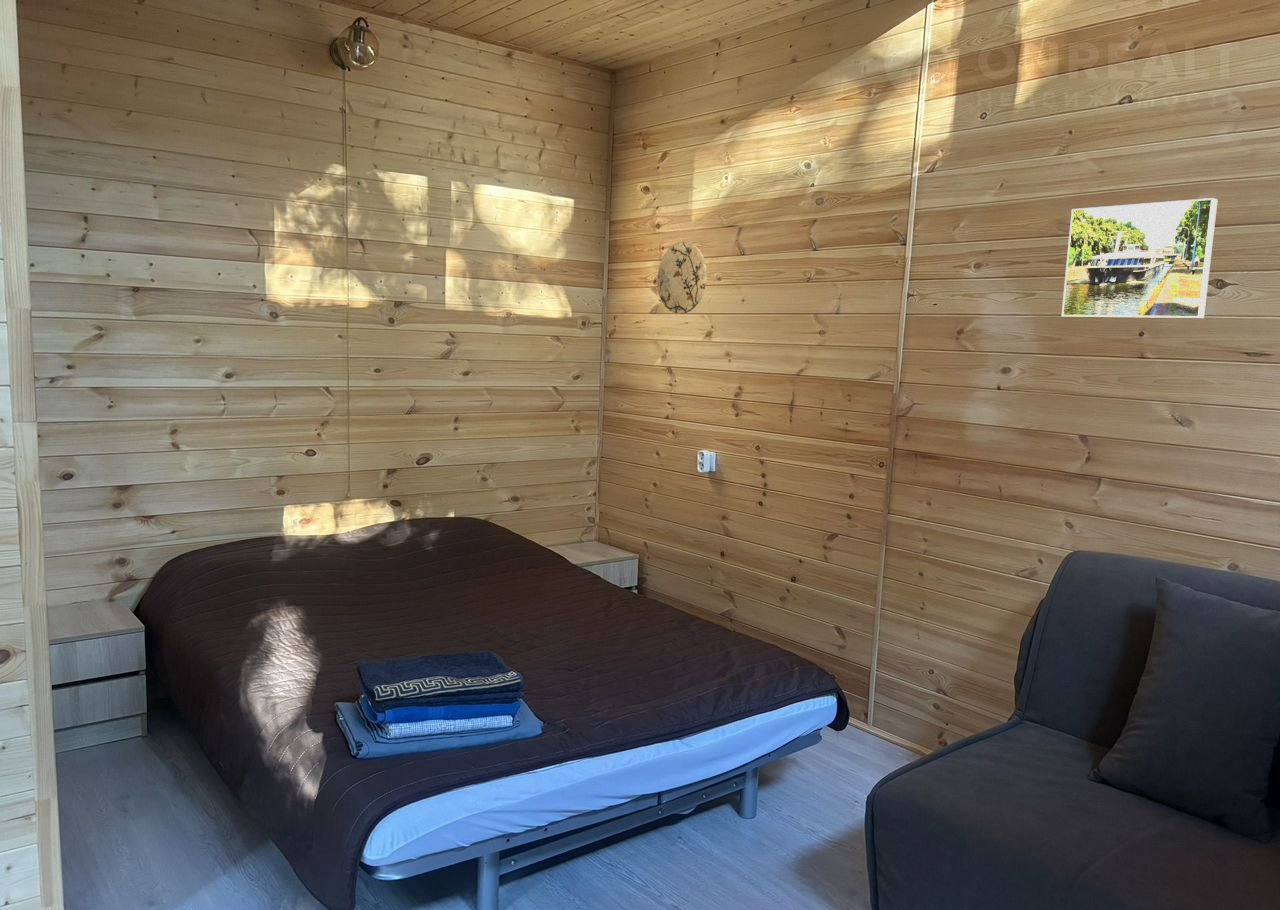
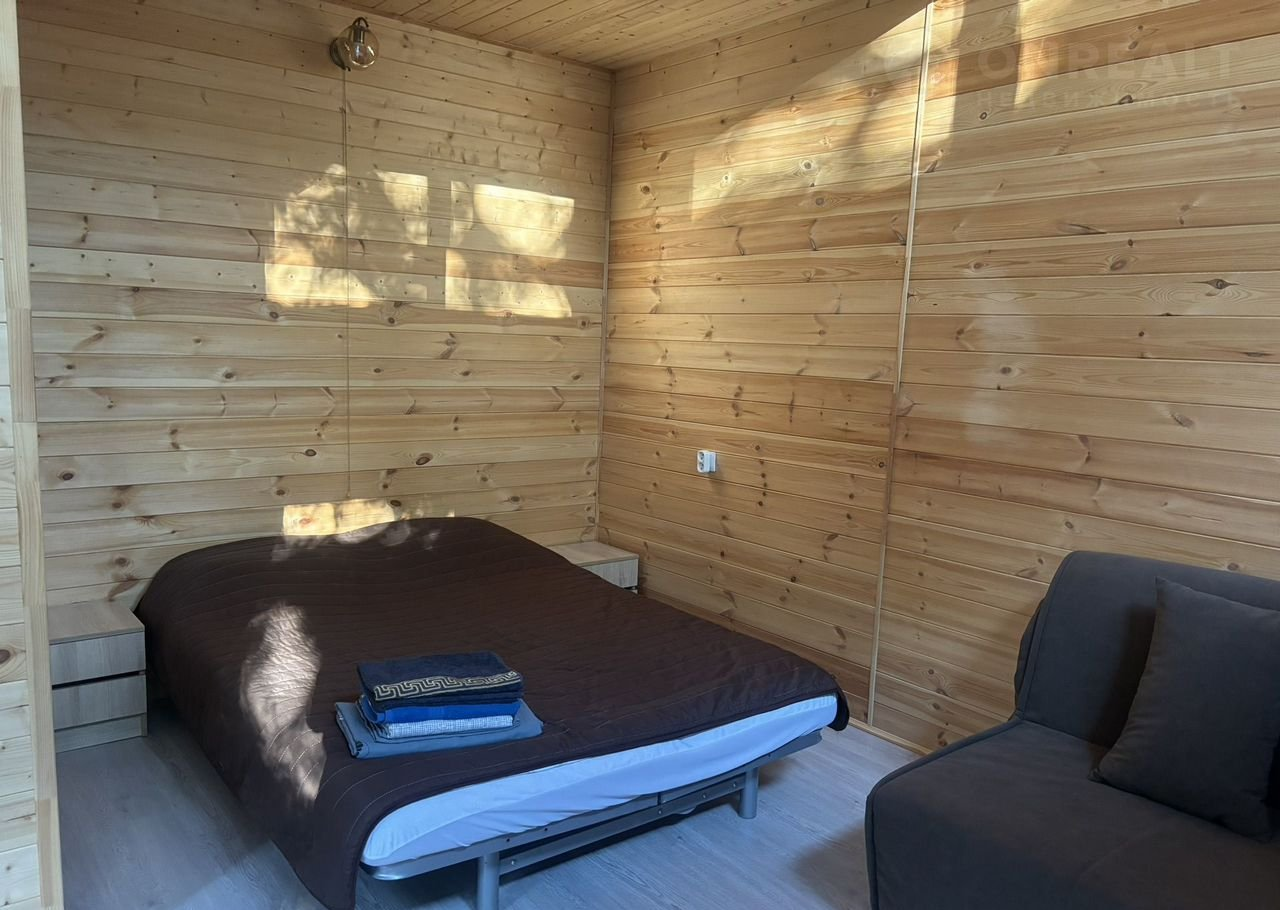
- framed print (1134, 261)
- decorative plate (681, 277)
